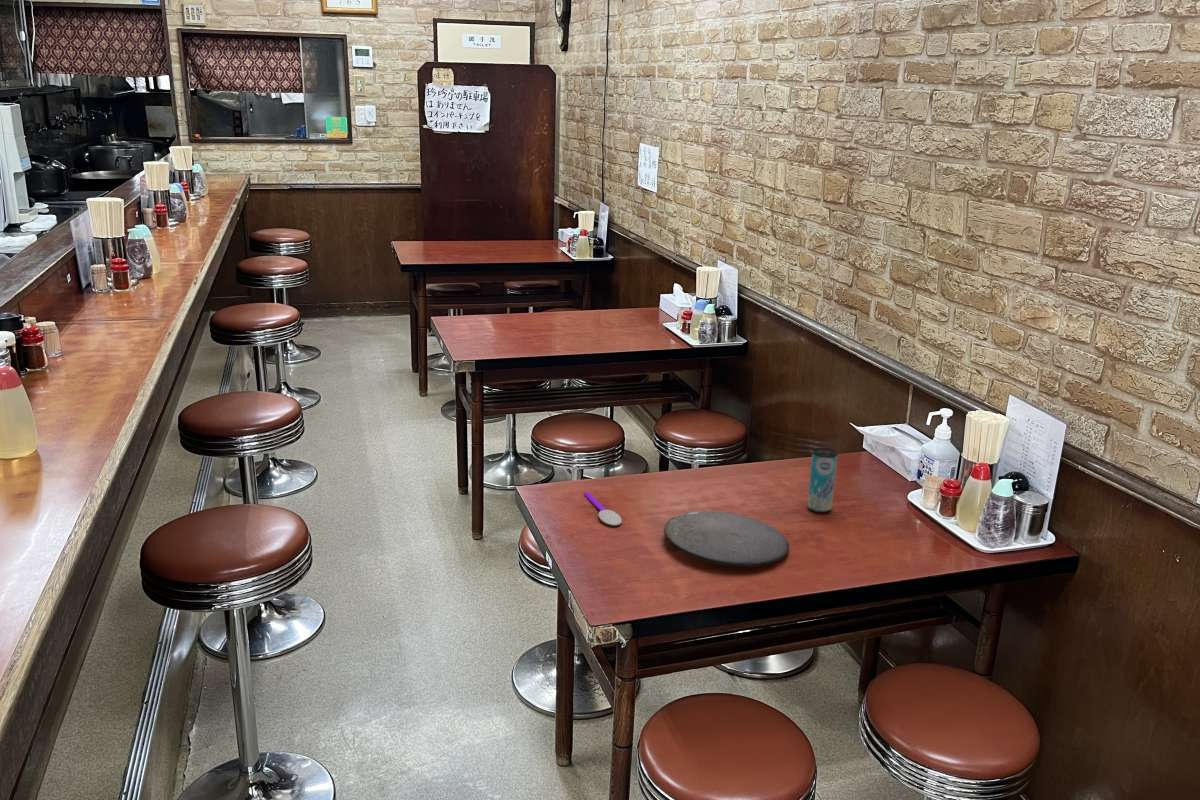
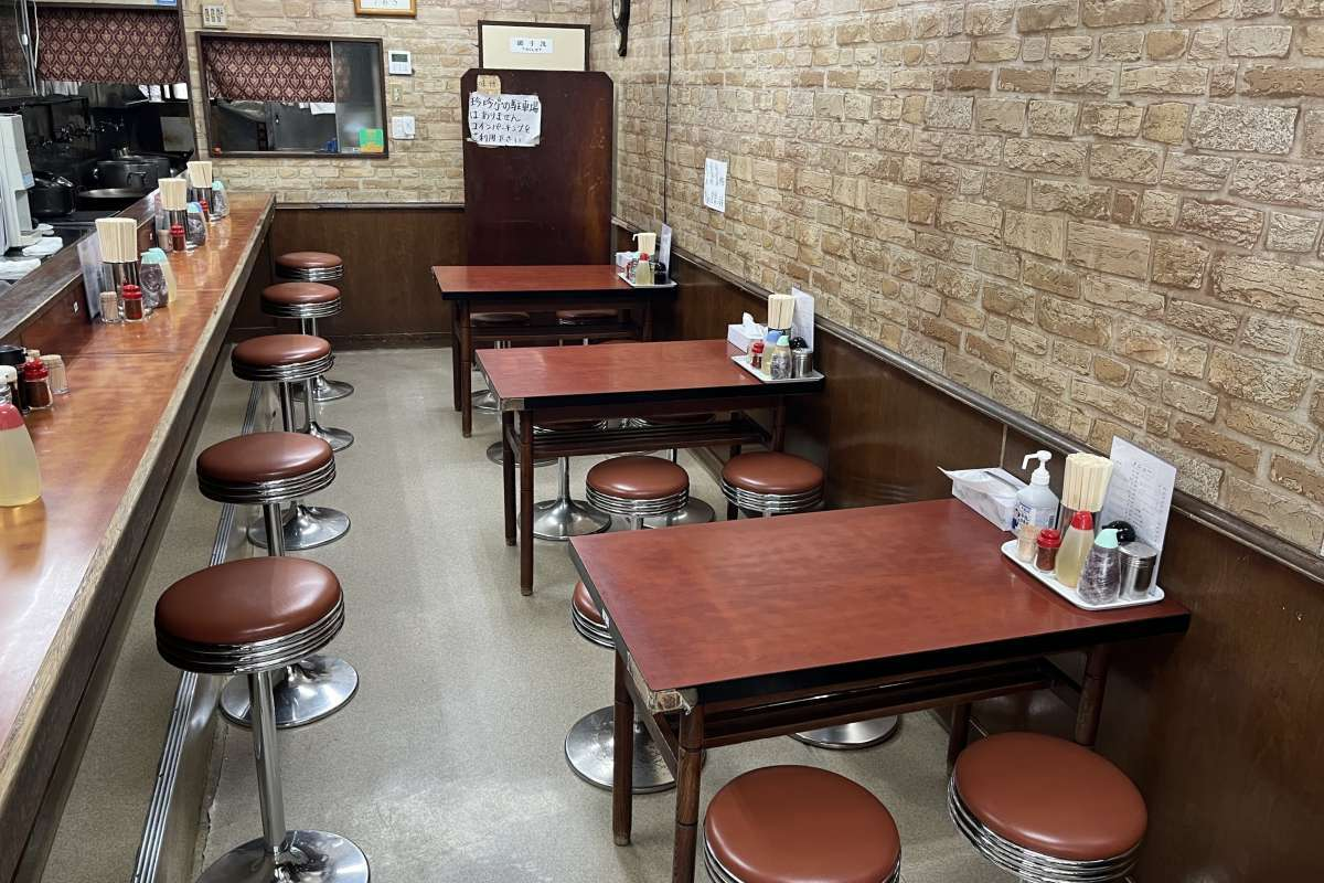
- beverage can (822, 480)
- plate (725, 537)
- spoon (600, 507)
